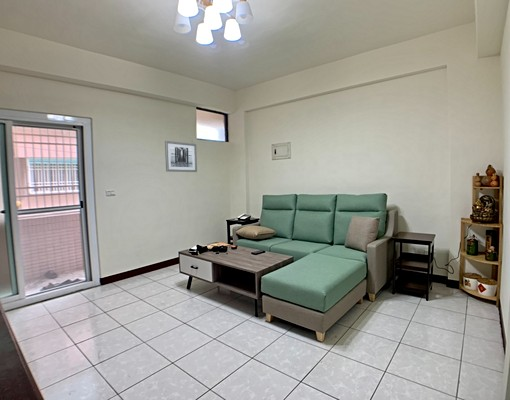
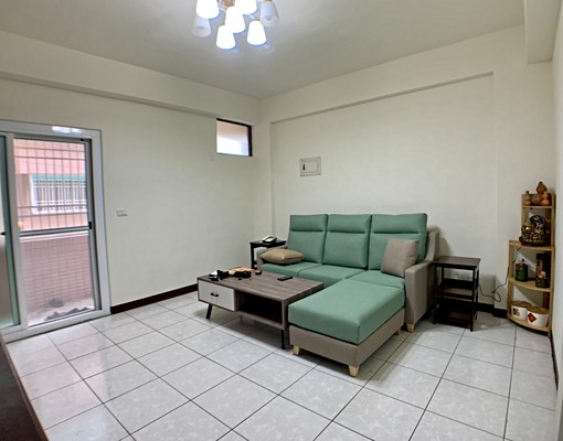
- wall art (181, 157)
